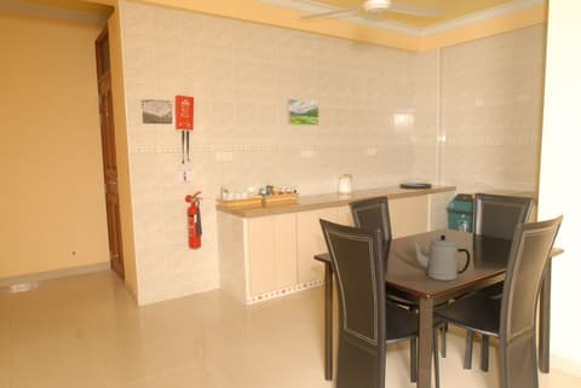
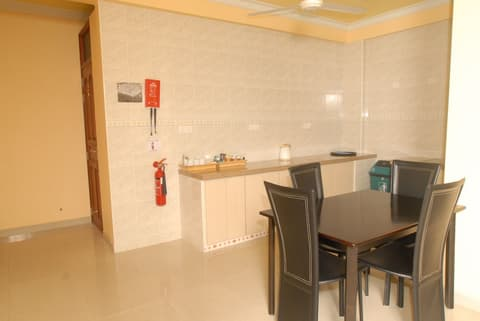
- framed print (303, 112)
- teapot (439, 255)
